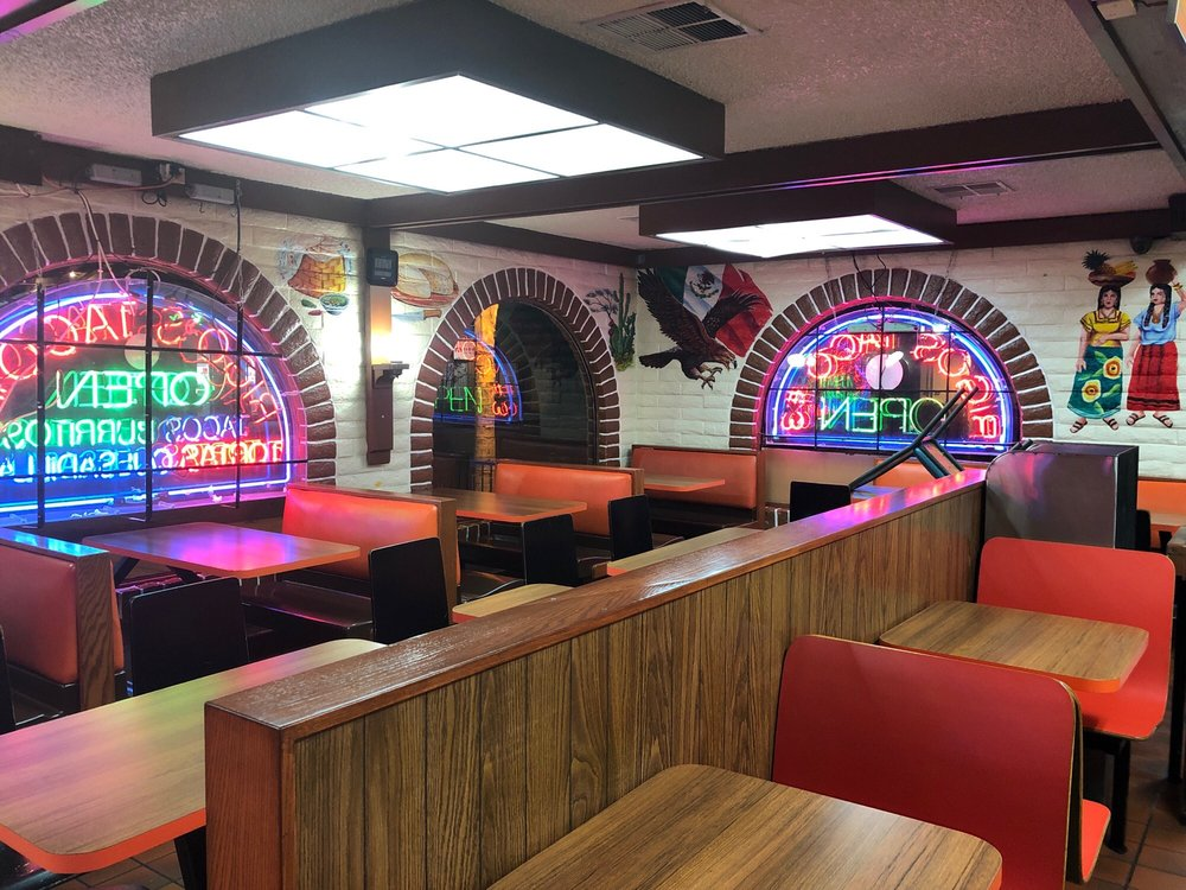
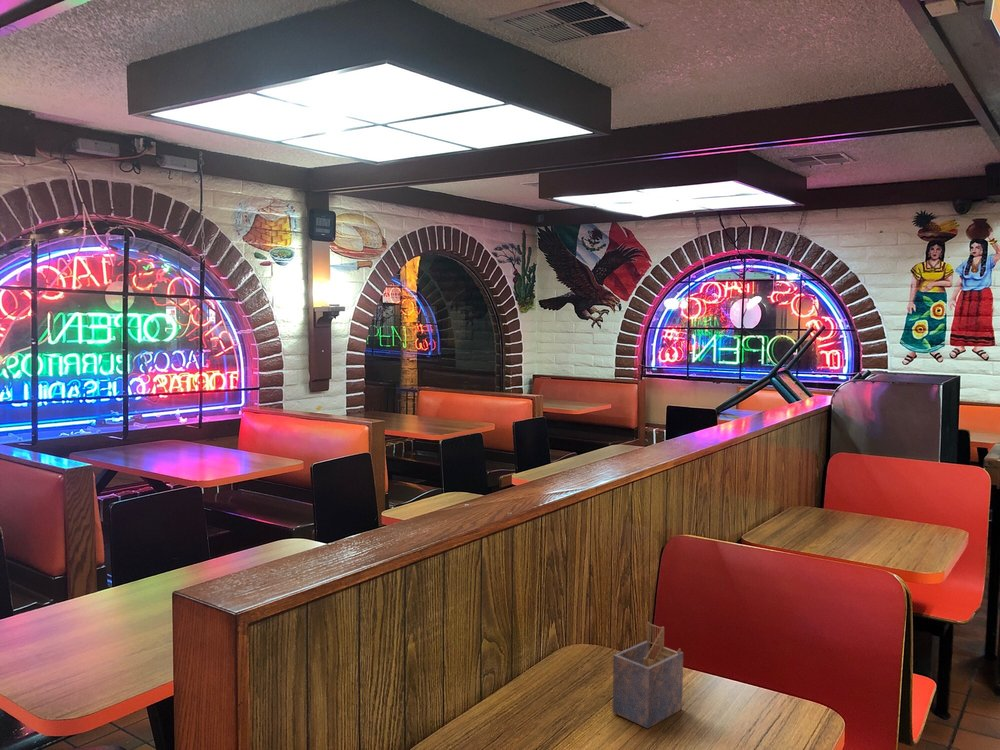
+ napkin holder (648, 672)
